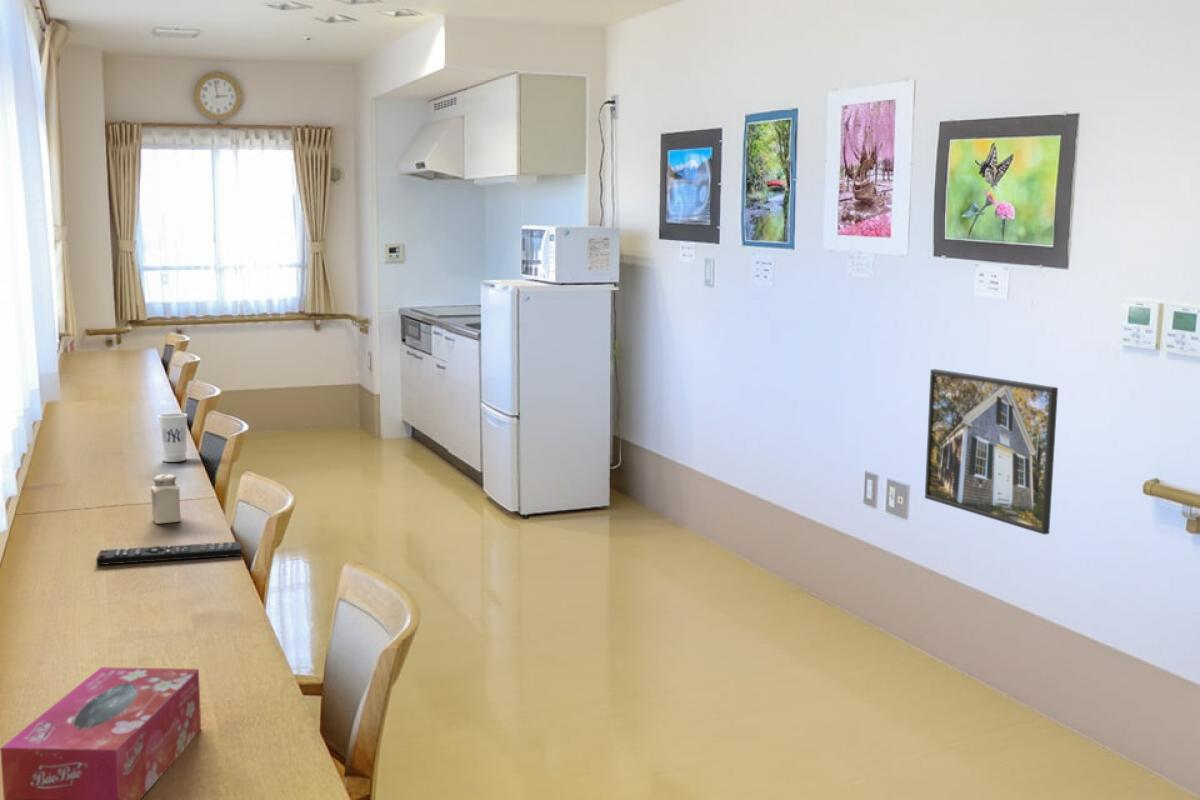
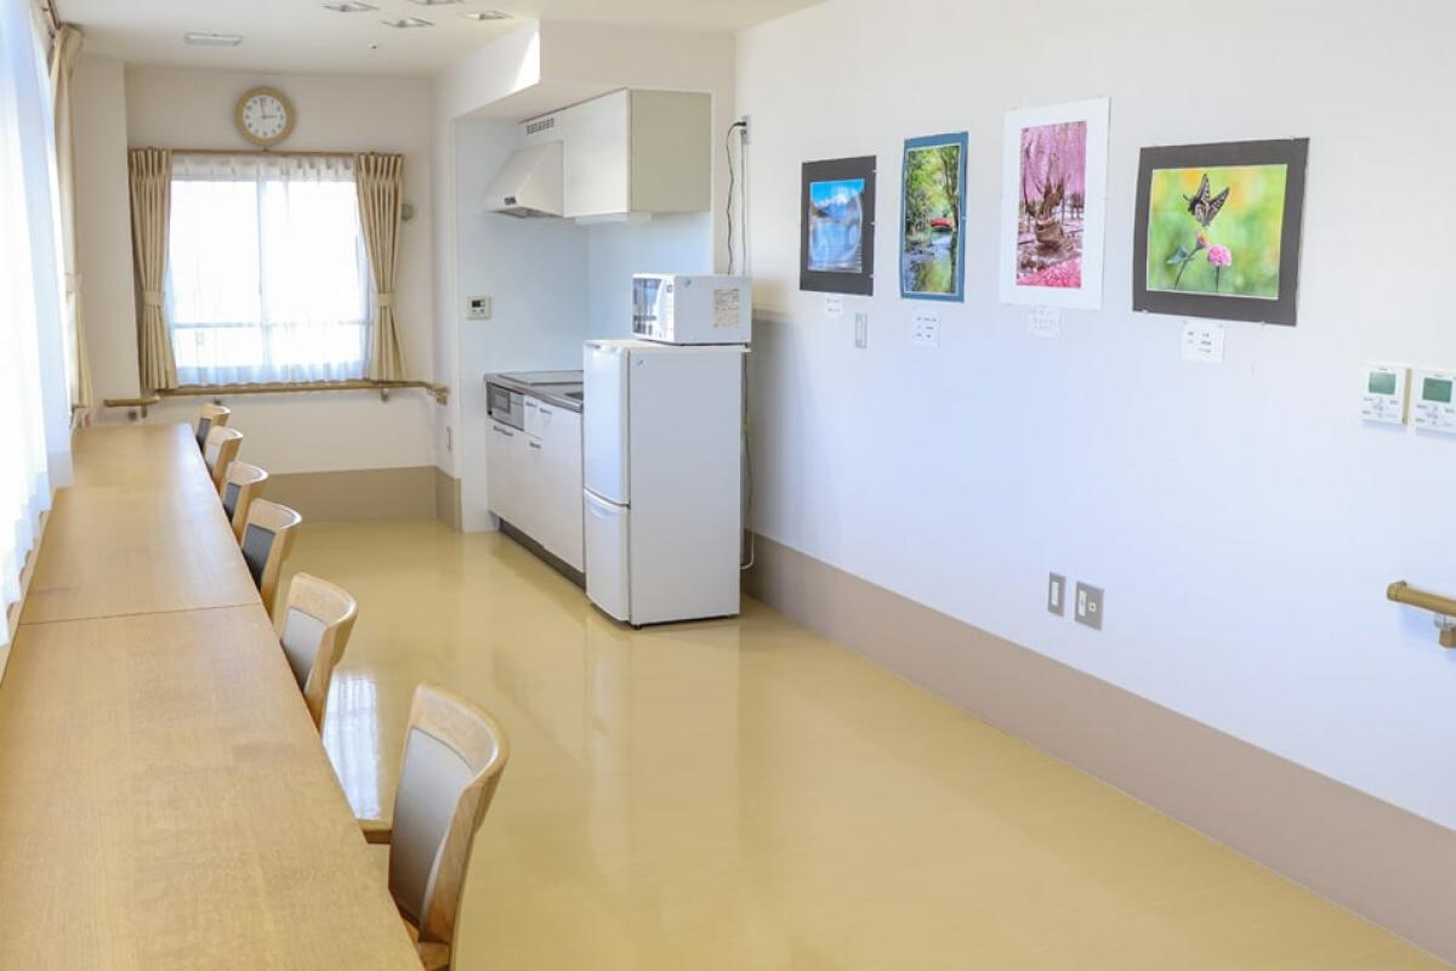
- remote control (170, 551)
- cup (173, 437)
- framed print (986, 447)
- salt shaker (165, 497)
- tissue box (109, 738)
